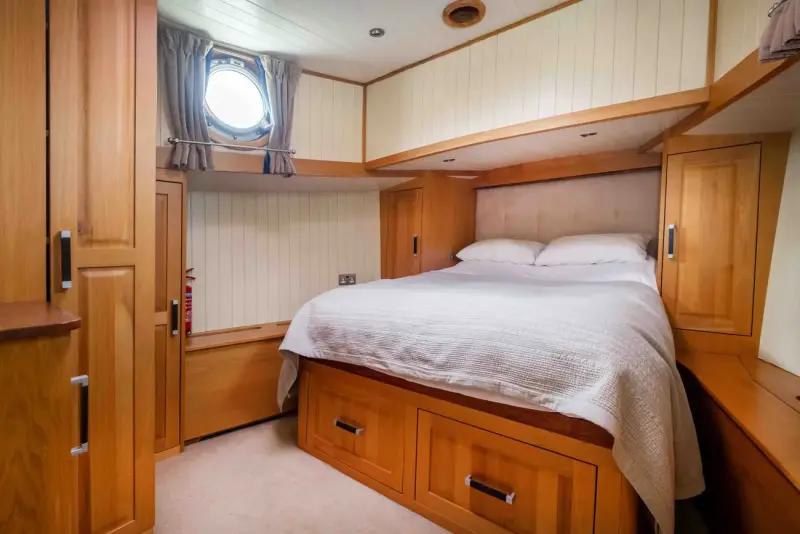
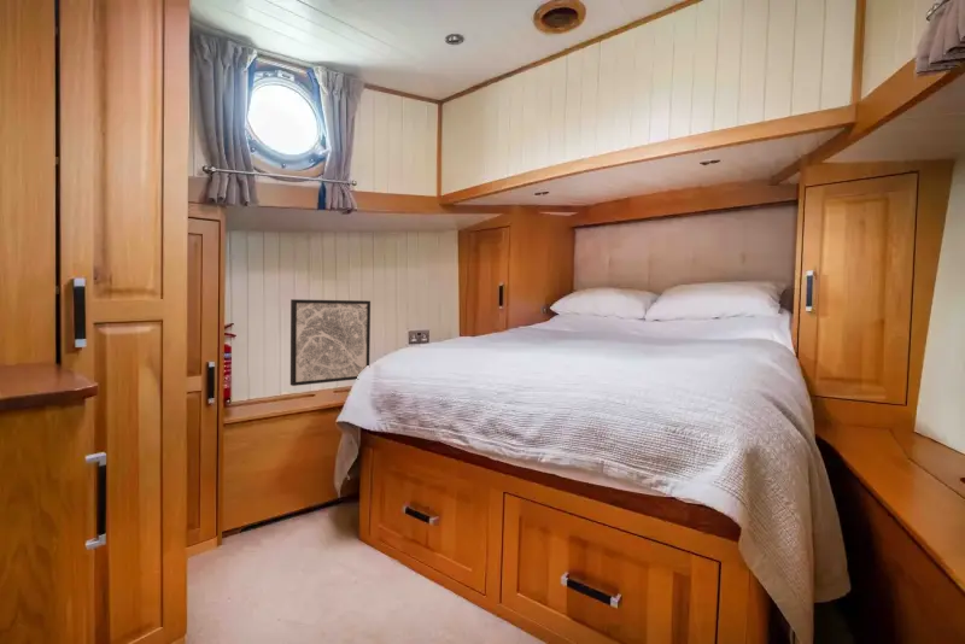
+ wall art (332, 340)
